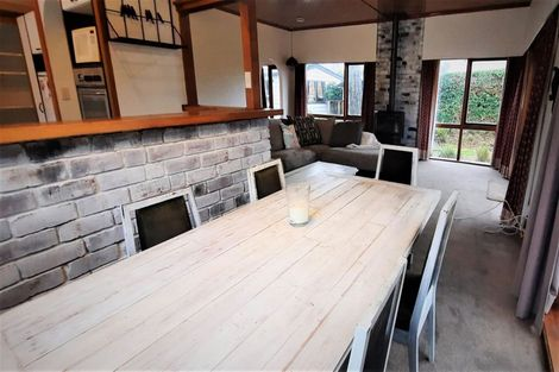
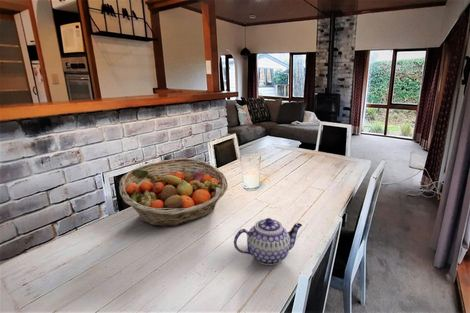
+ fruit basket (176, 189)
+ teapot (268, 237)
